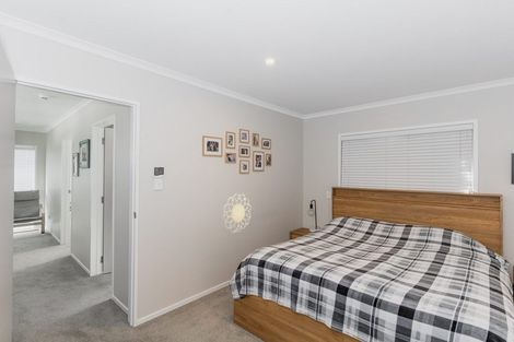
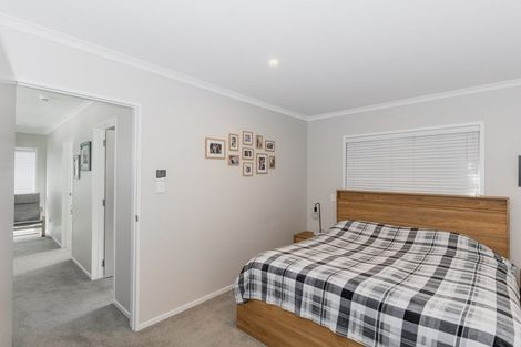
- decorative wall piece (237, 212)
